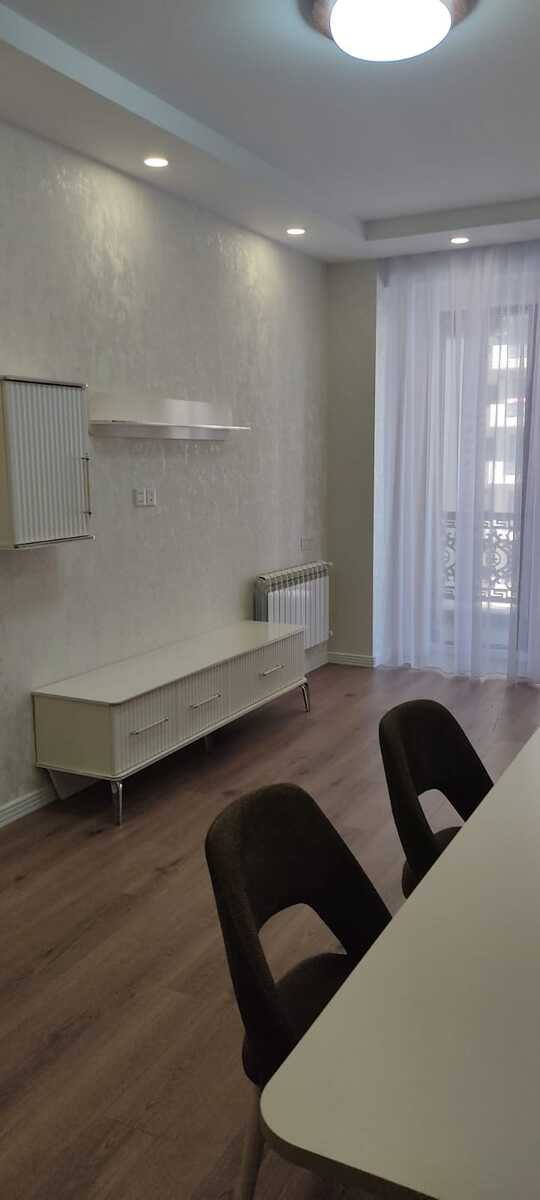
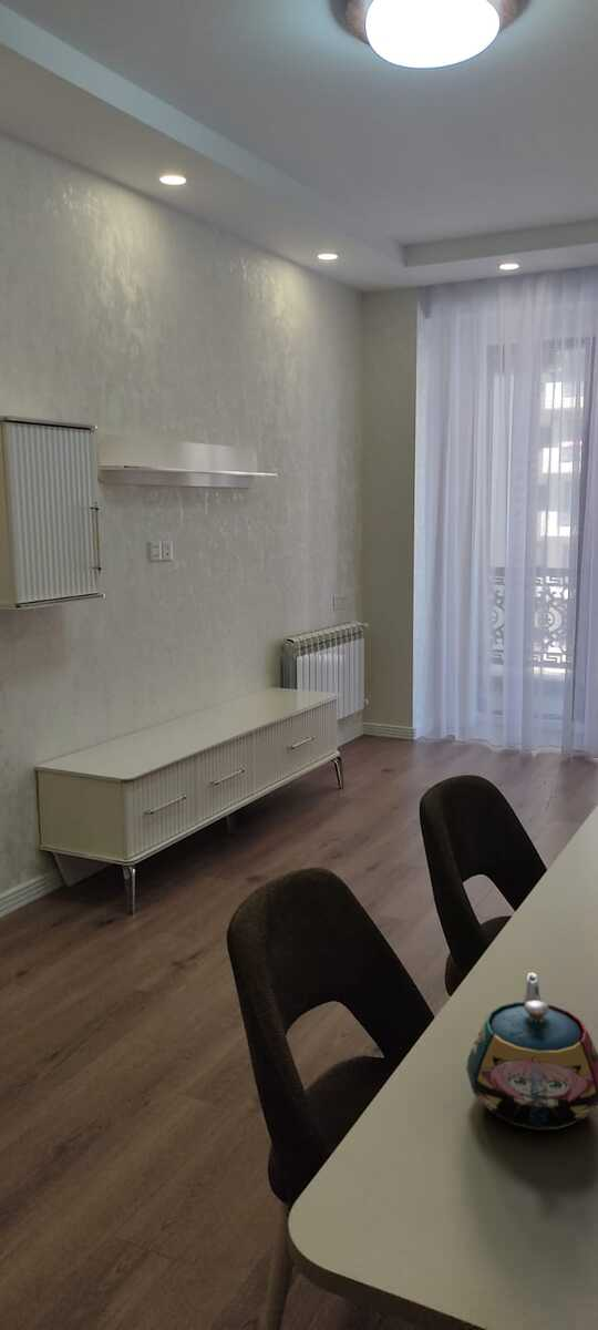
+ teapot (534, 1050)
